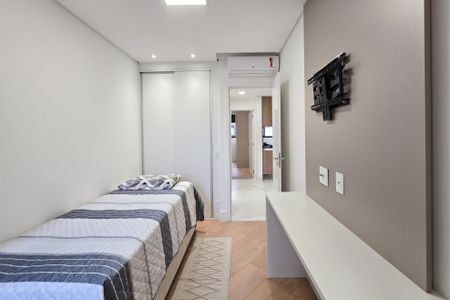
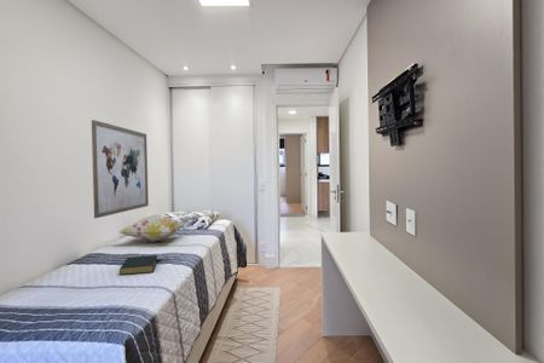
+ wall art (123, 169)
+ decorative pillow (155, 227)
+ hardback book (139, 264)
